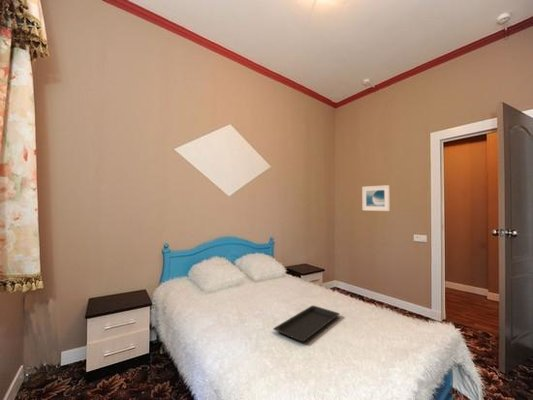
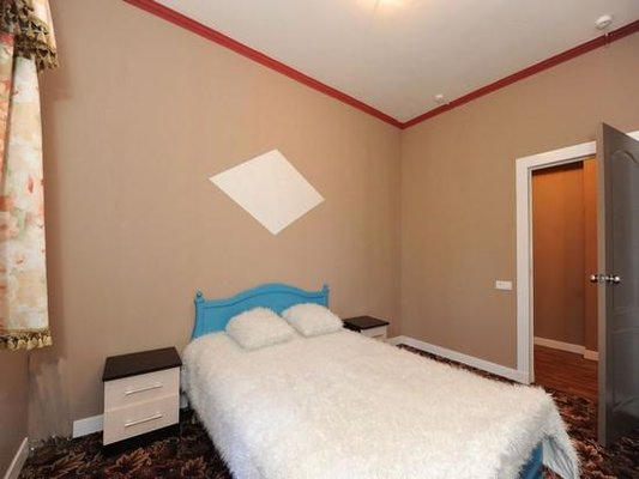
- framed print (375, 198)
- serving tray (308, 322)
